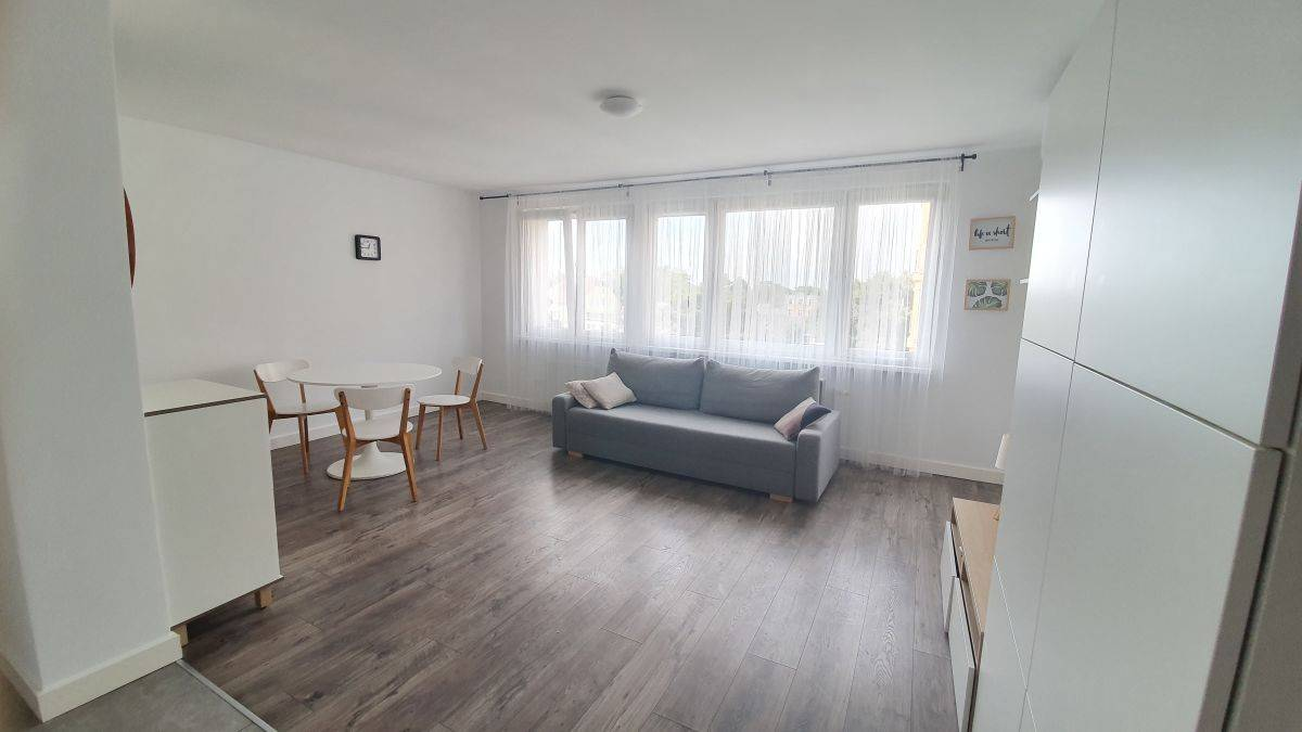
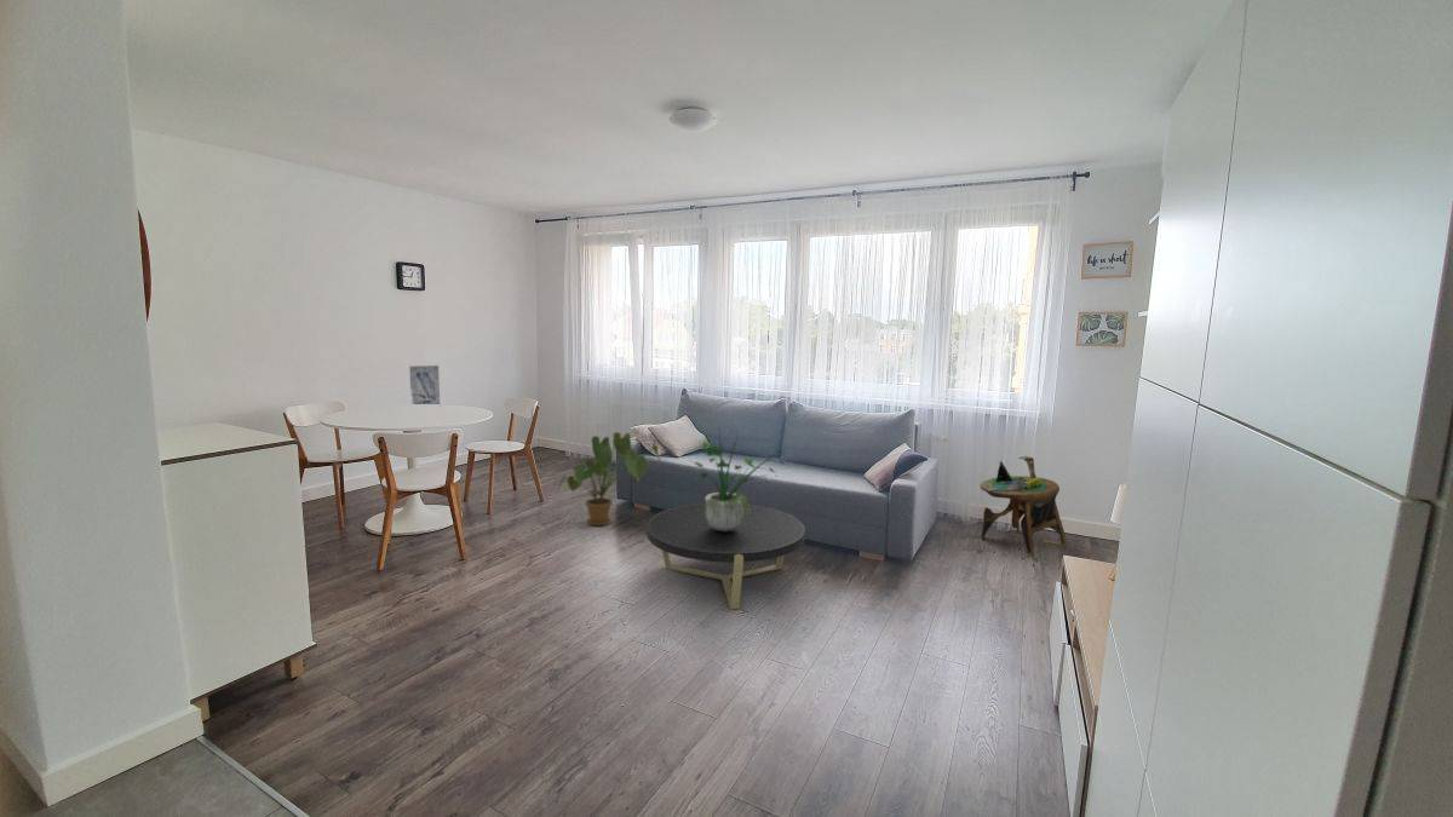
+ side table (1024, 500)
+ coffee table (725, 552)
+ house plant (611, 477)
+ potted plant (739, 473)
+ wall art (425, 386)
